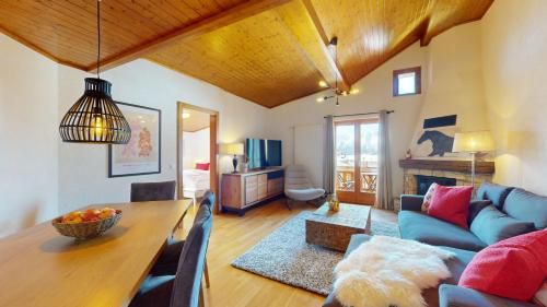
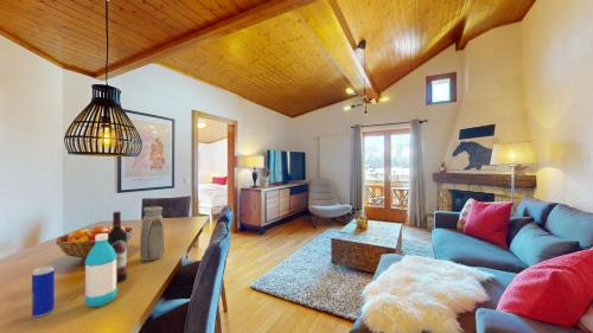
+ water bottle (101, 268)
+ wine bottle (116, 245)
+ beverage can (43, 290)
+ vase (152, 232)
